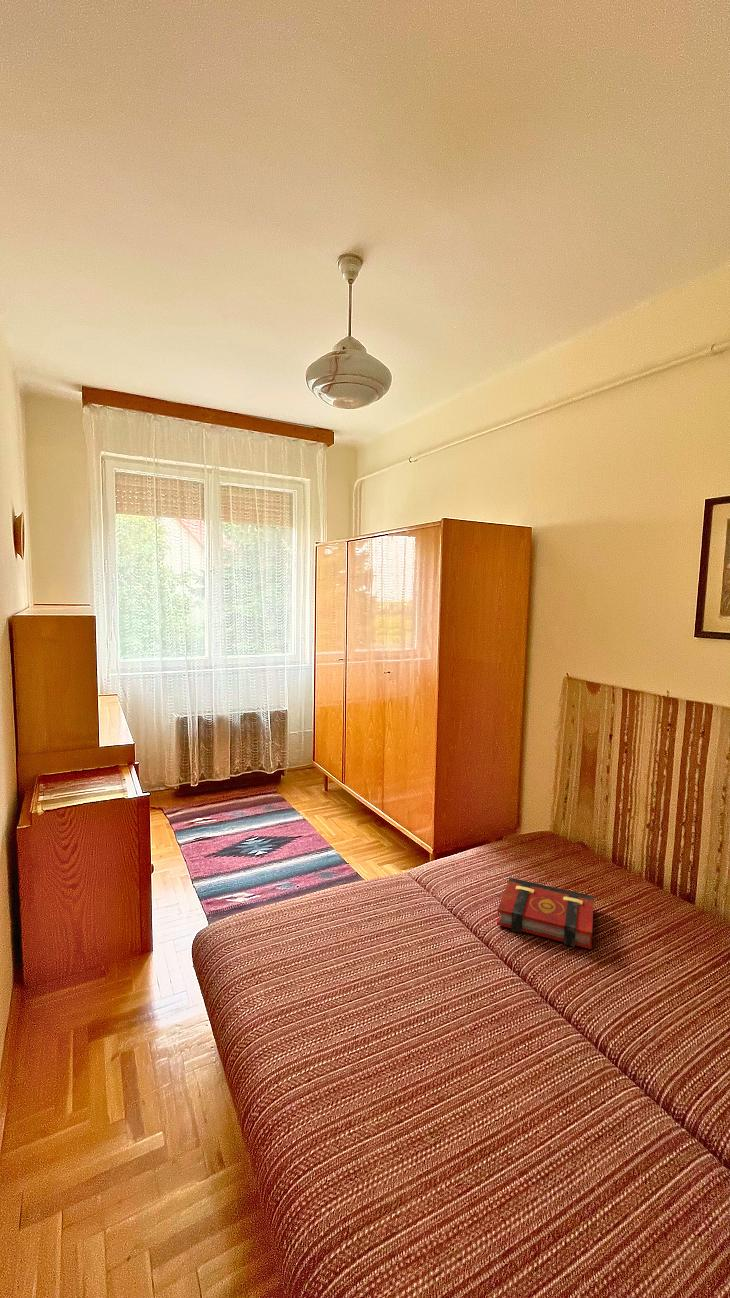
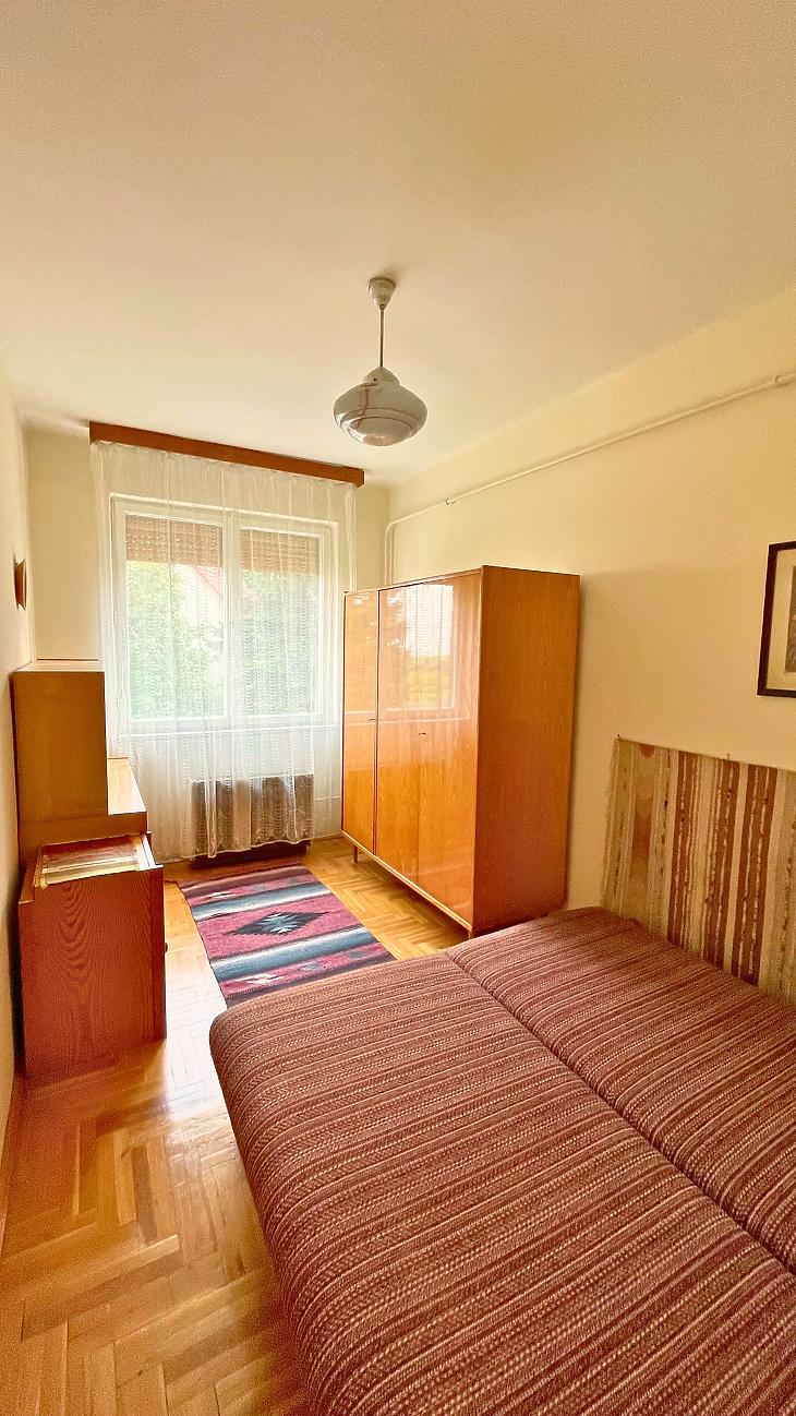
- book (546, 908)
